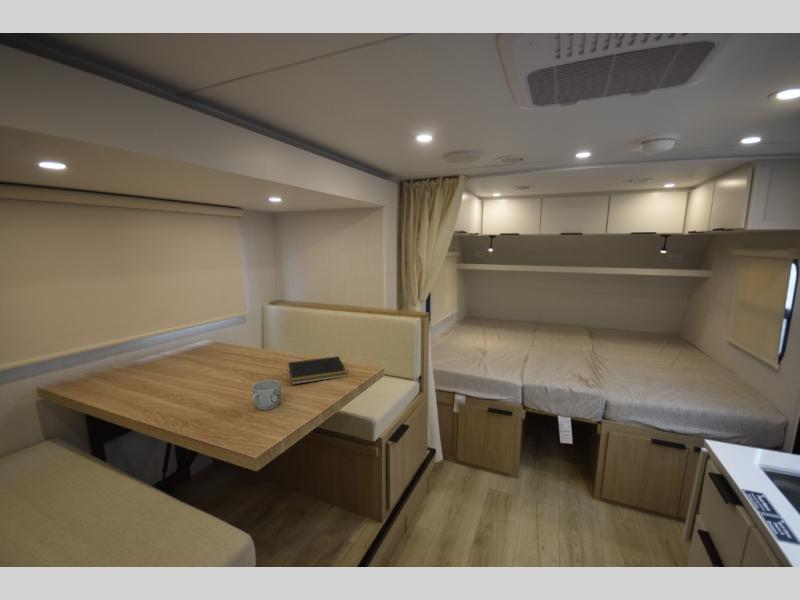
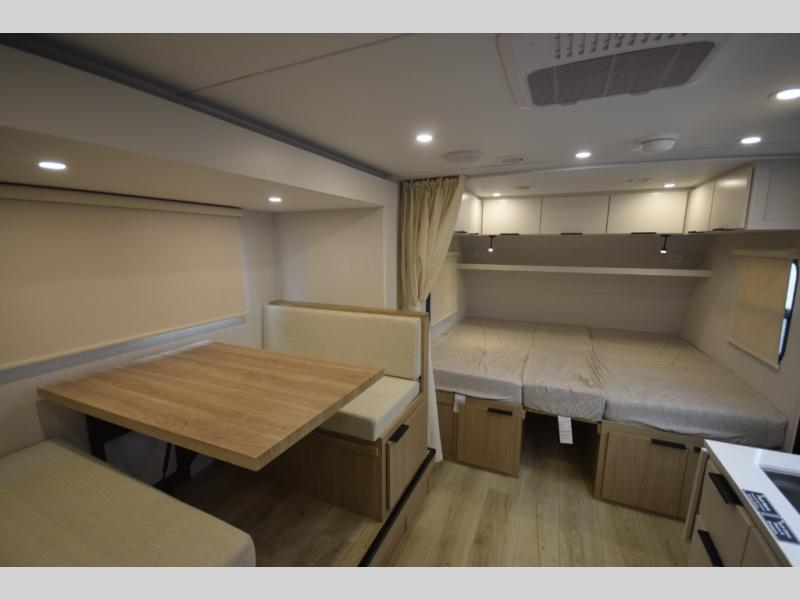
- mug (264, 396)
- notepad (317, 369)
